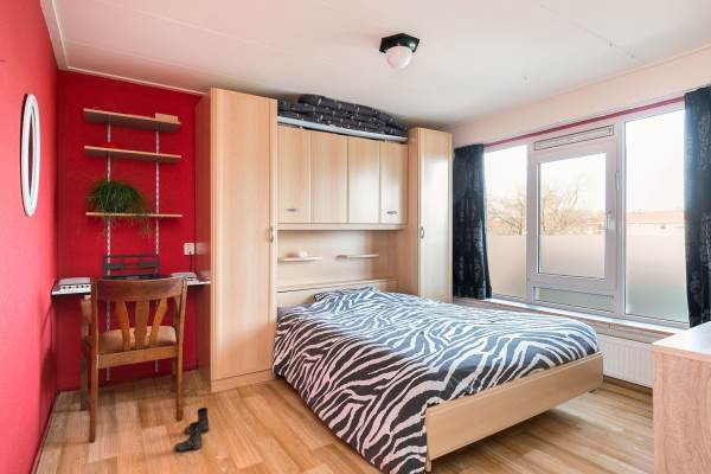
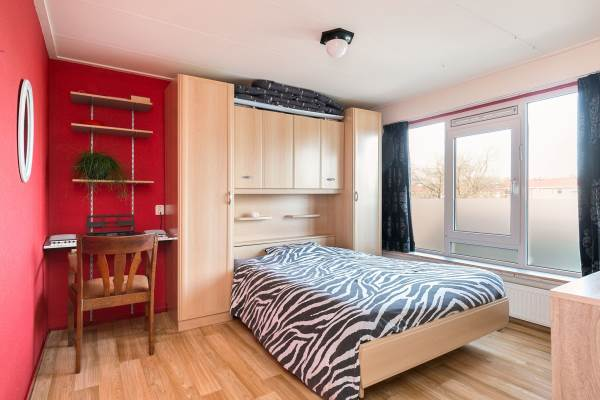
- boots (192, 428)
